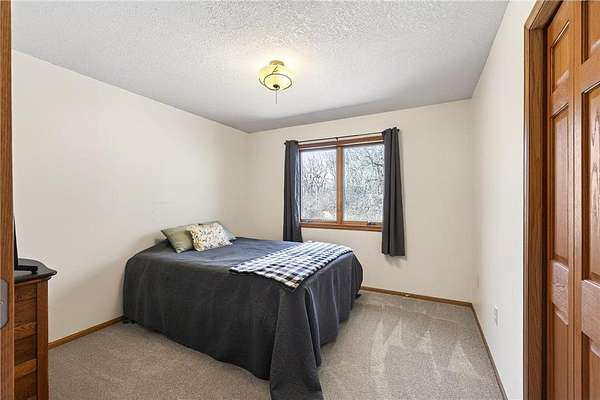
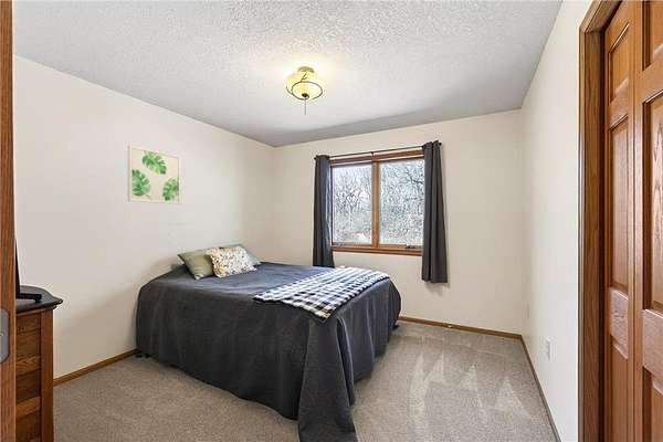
+ wall art (156, 177)
